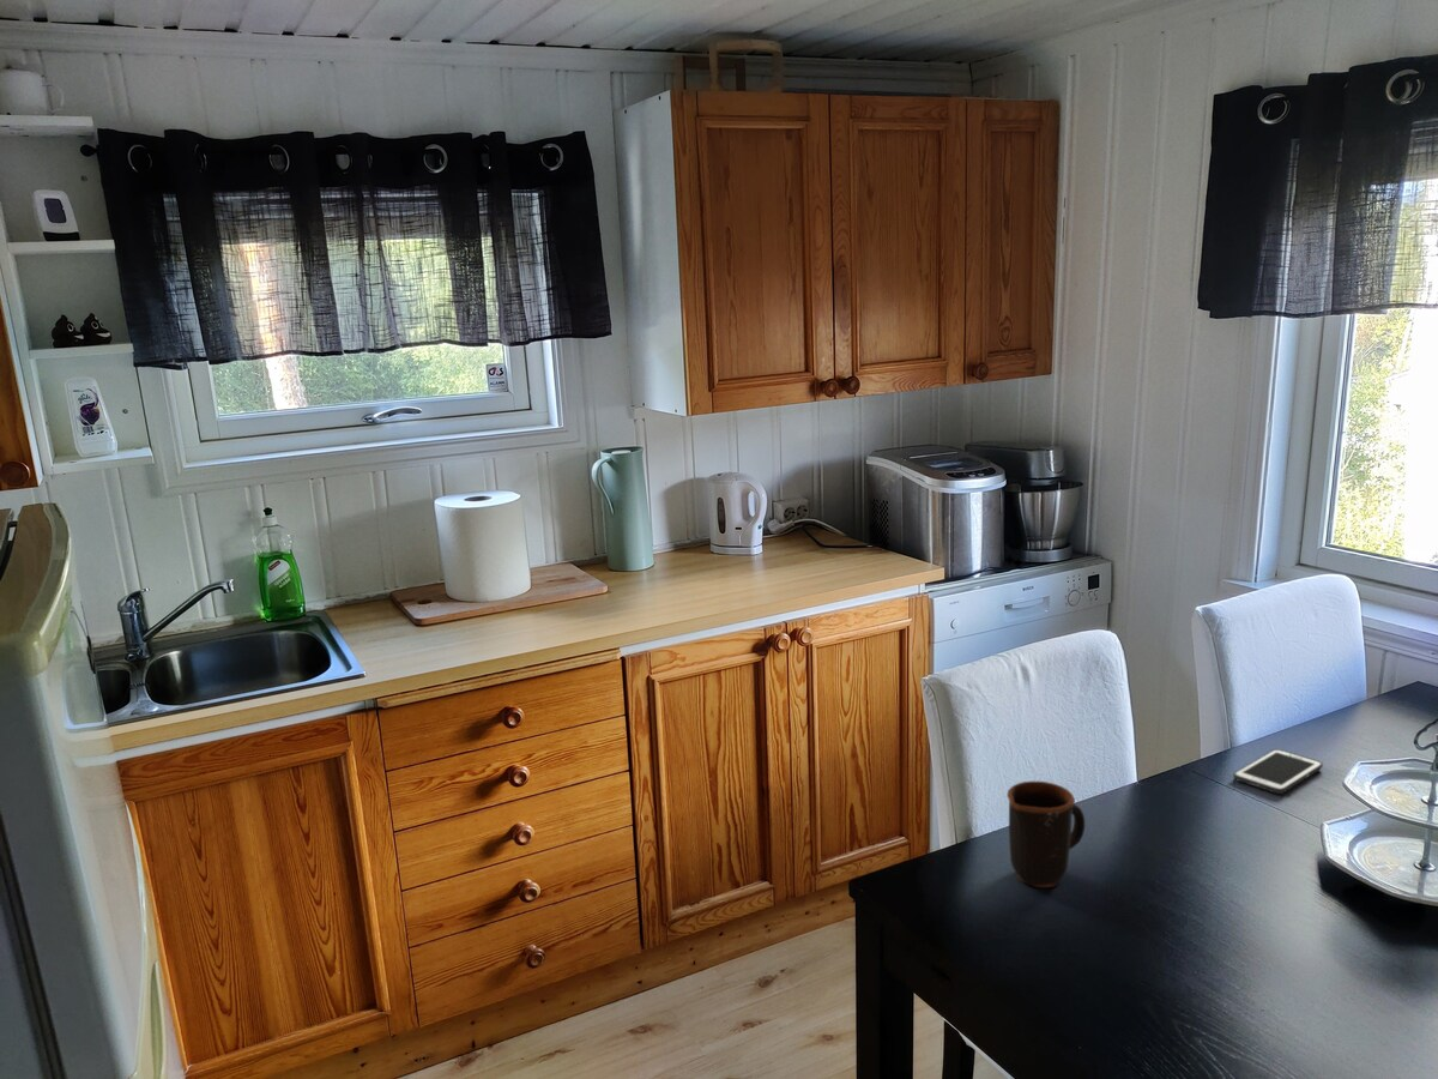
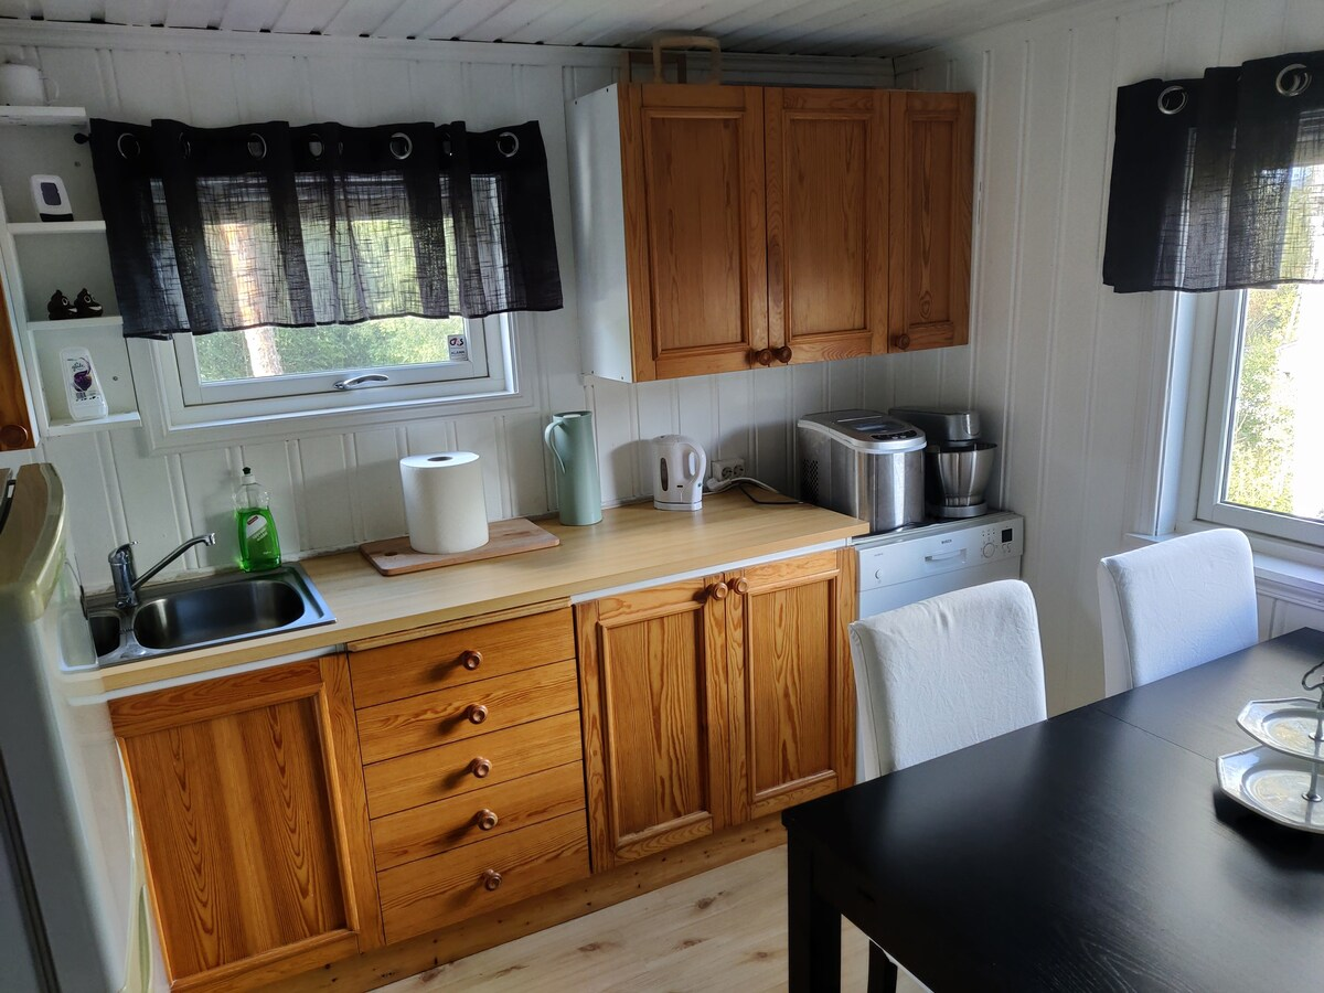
- cell phone (1277, 771)
- mug (1049, 831)
